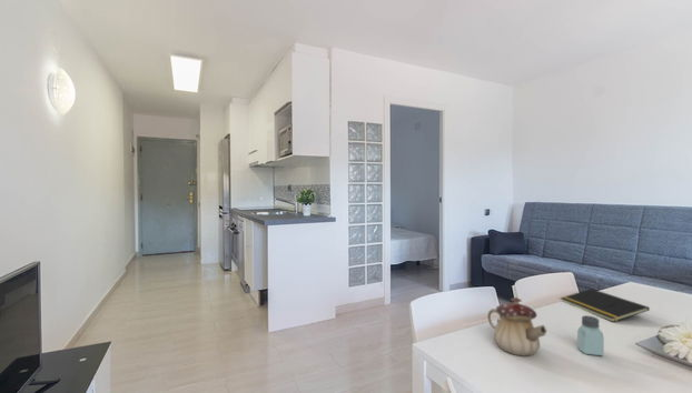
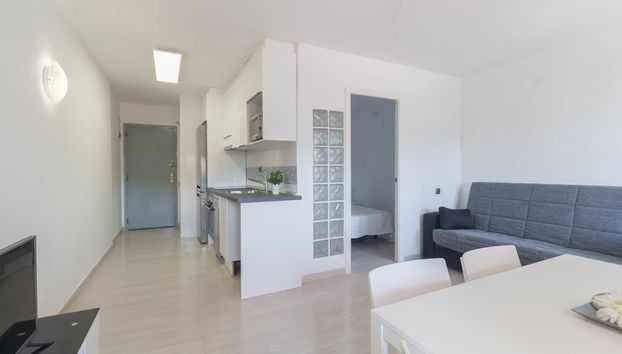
- teapot (513, 321)
- notepad (601, 303)
- saltshaker (590, 334)
